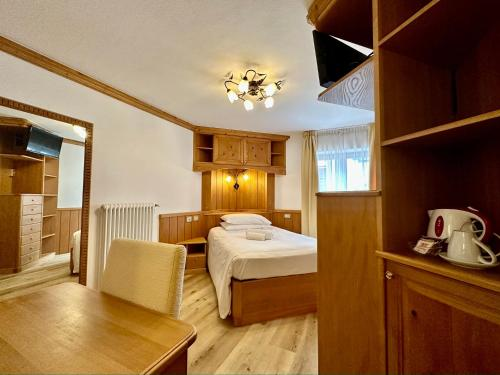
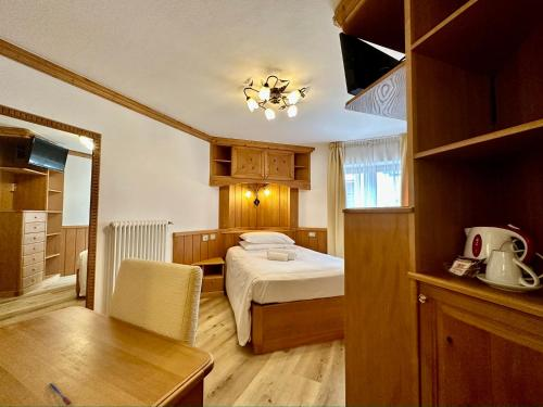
+ pen (59, 392)
